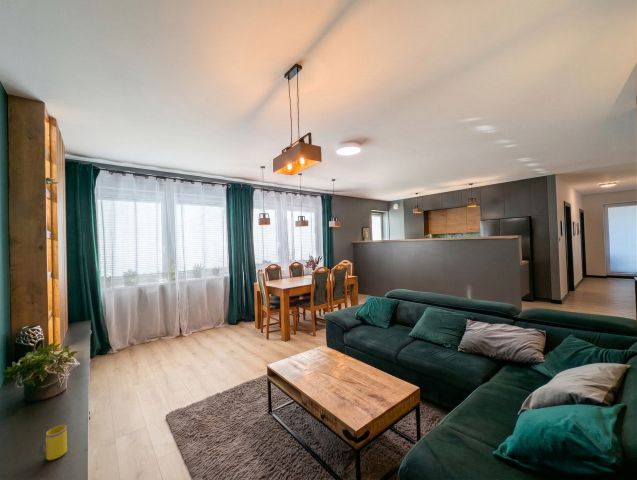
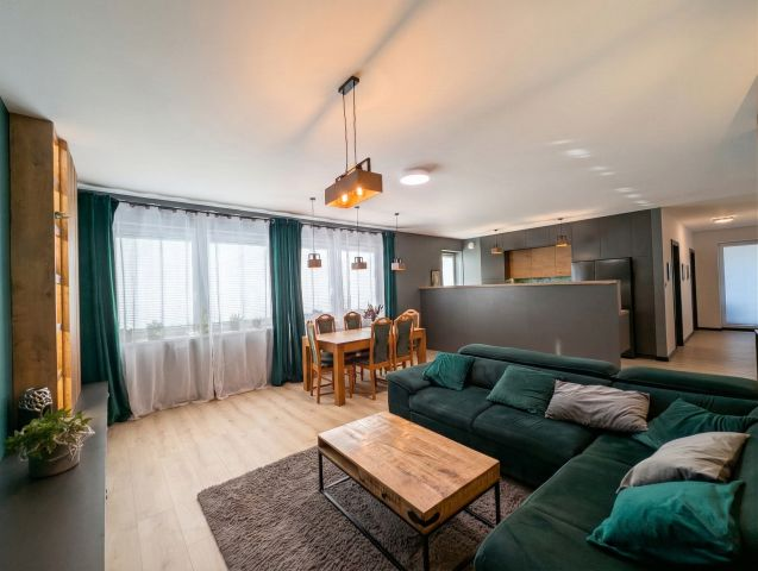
- mug (52, 444)
